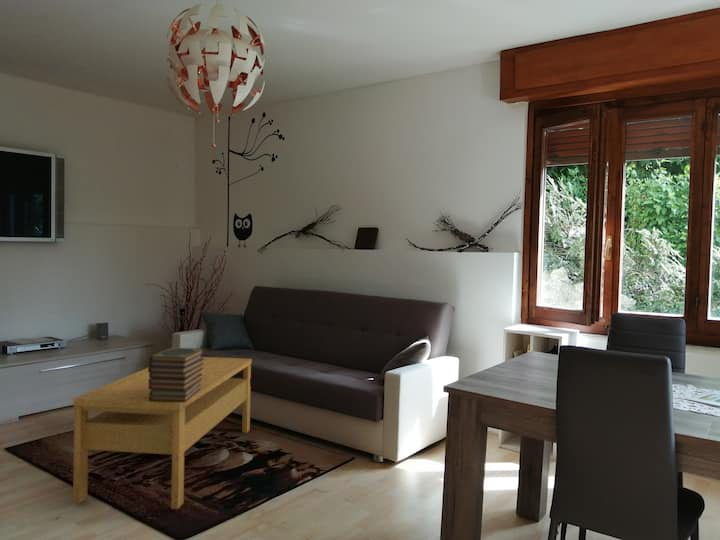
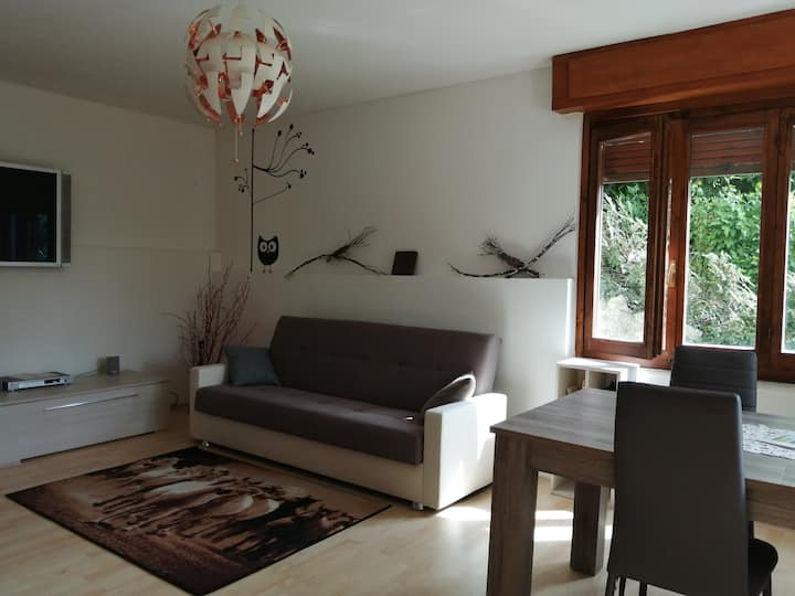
- book stack (177, 373)
- coffee table (177, 418)
